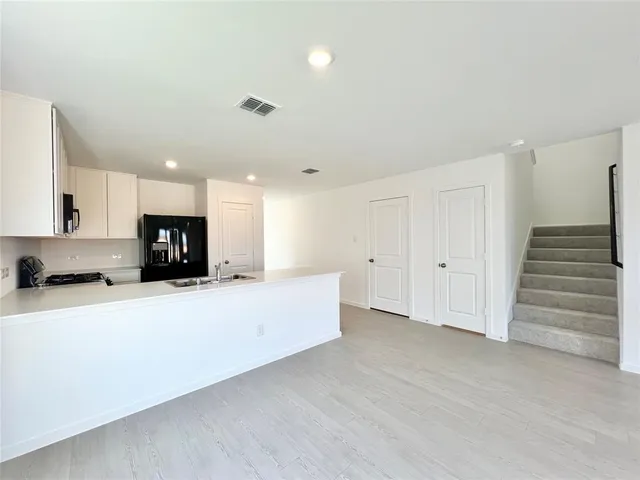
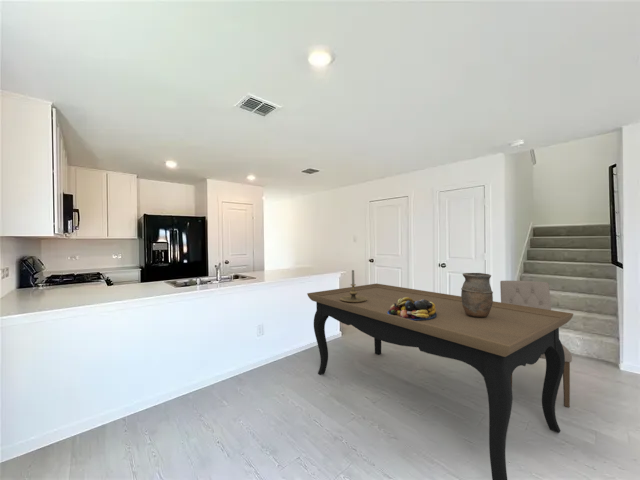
+ dining chair (541, 354)
+ fruit bowl (411, 305)
+ candle holder (353, 285)
+ vase (476, 294)
+ dining table (415, 346)
